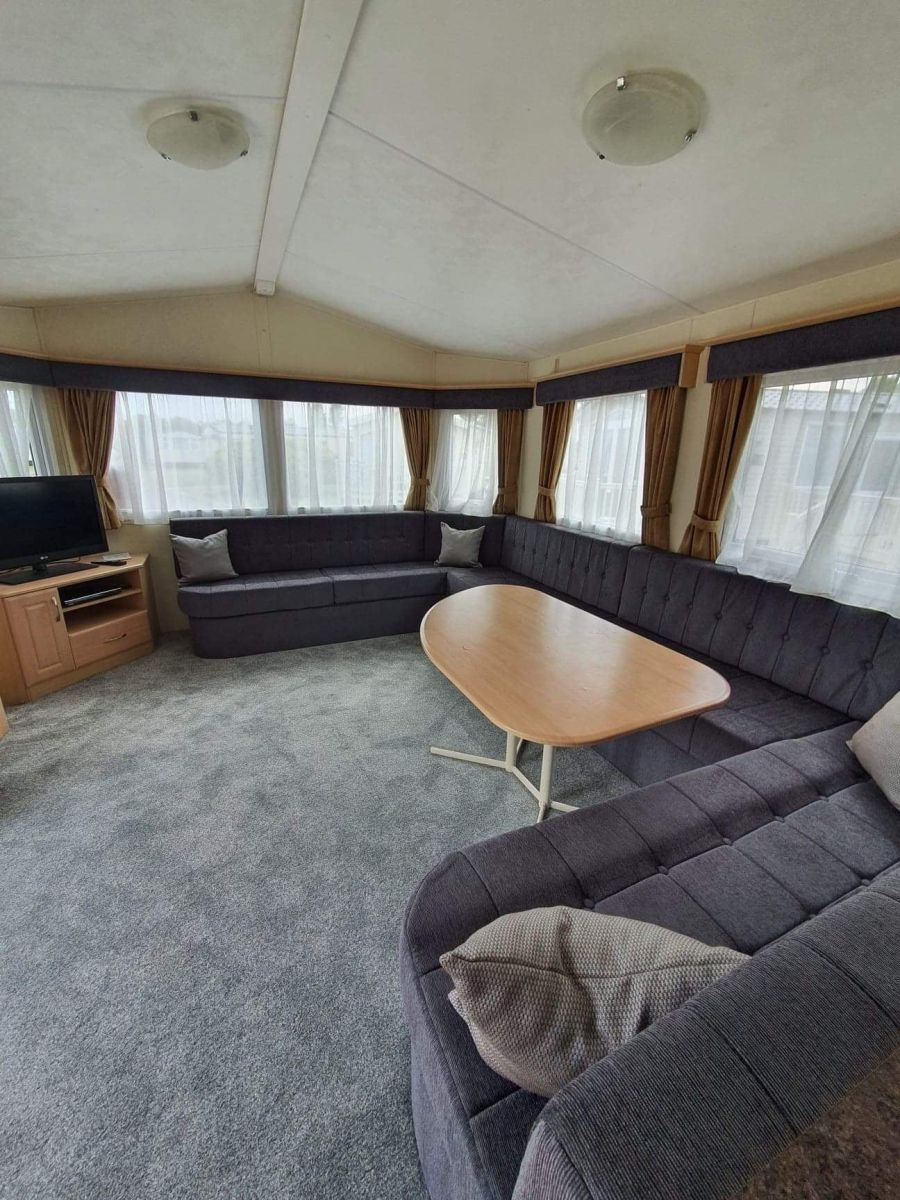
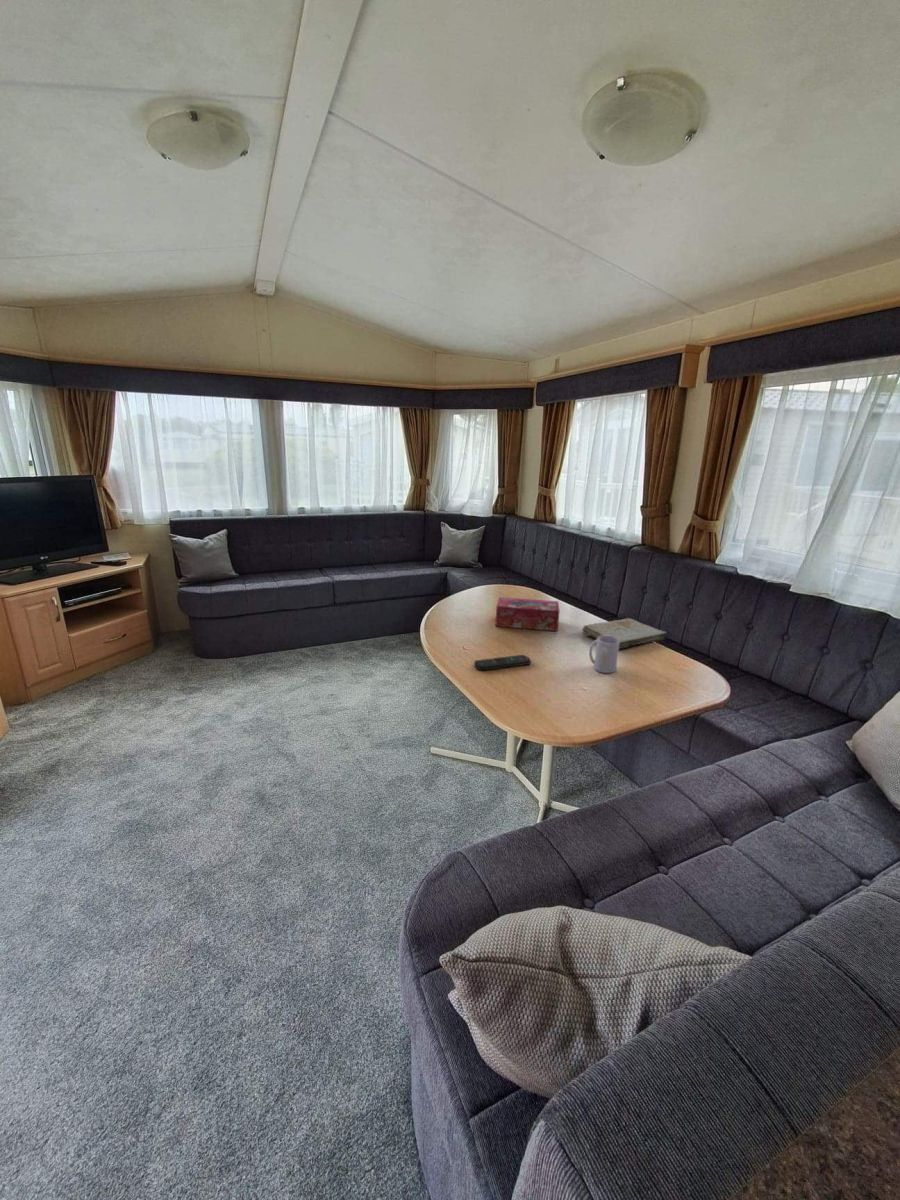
+ remote control (502, 662)
+ book (624, 632)
+ mug (603, 653)
+ tissue box (527, 613)
